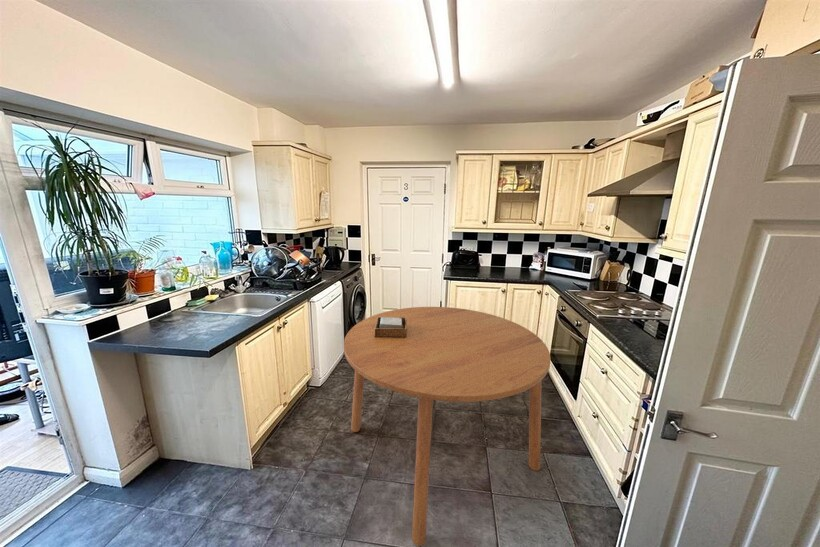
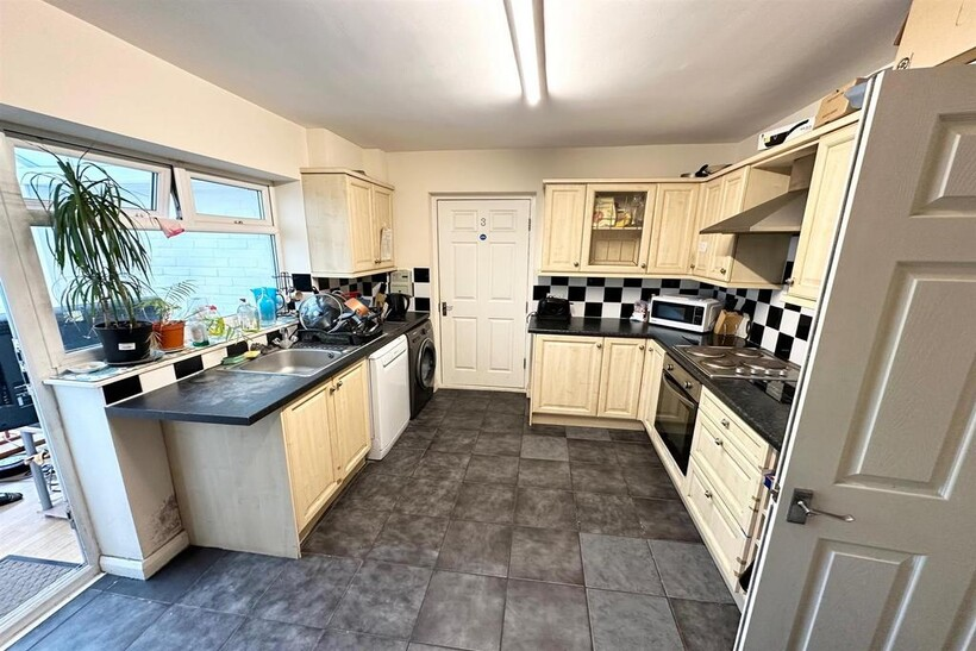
- dining table (440, 394)
- napkin holder (391, 325)
